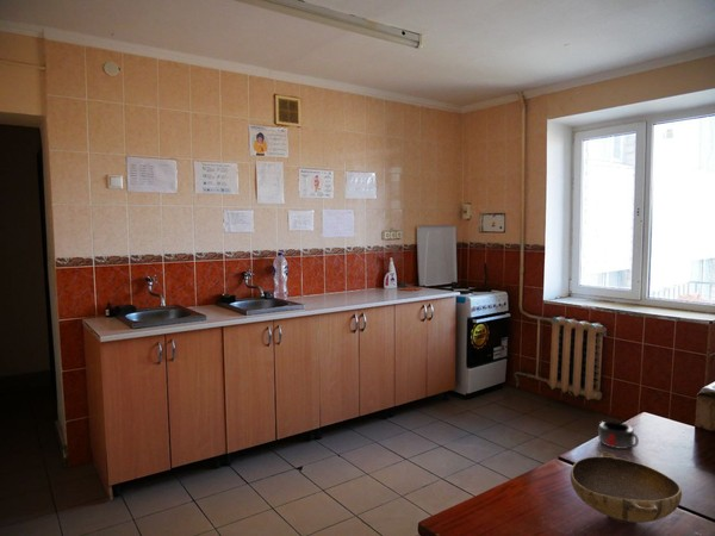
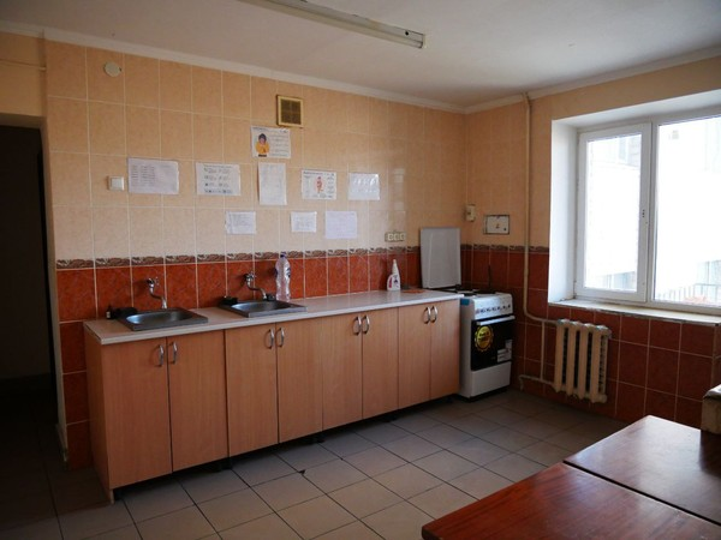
- mug (618, 435)
- bowl (623, 496)
